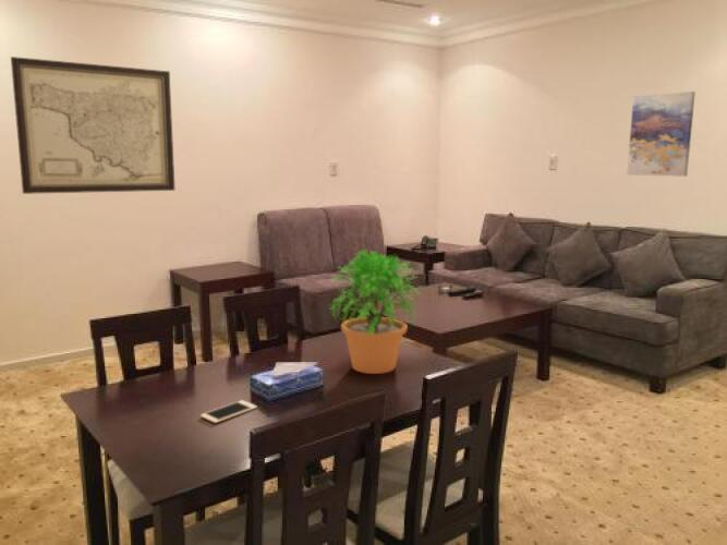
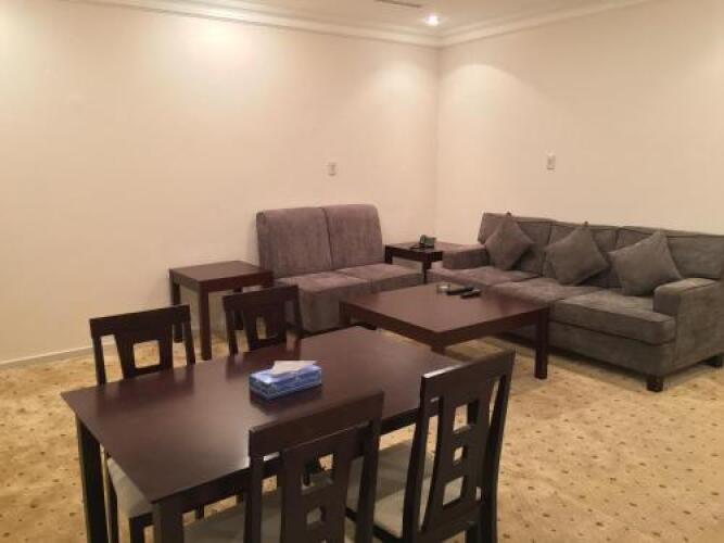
- cell phone (229, 411)
- wall art (99, 129)
- potted plant (374, 307)
- wall art (659, 135)
